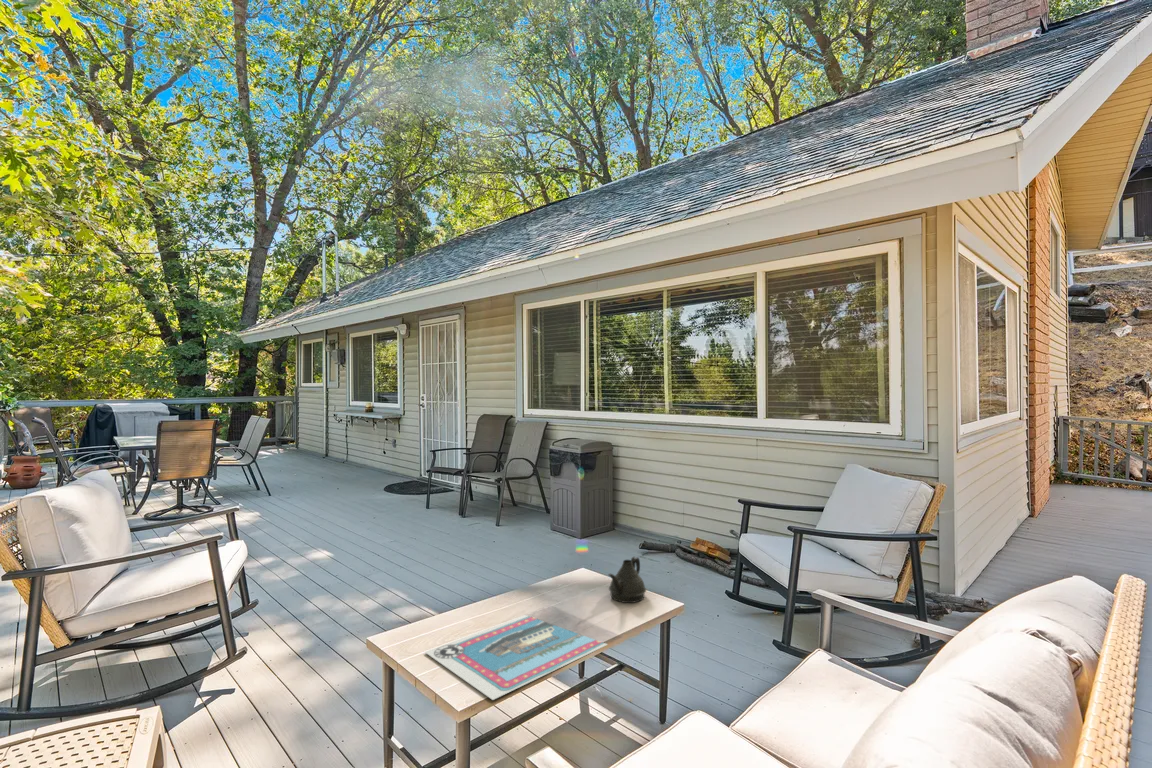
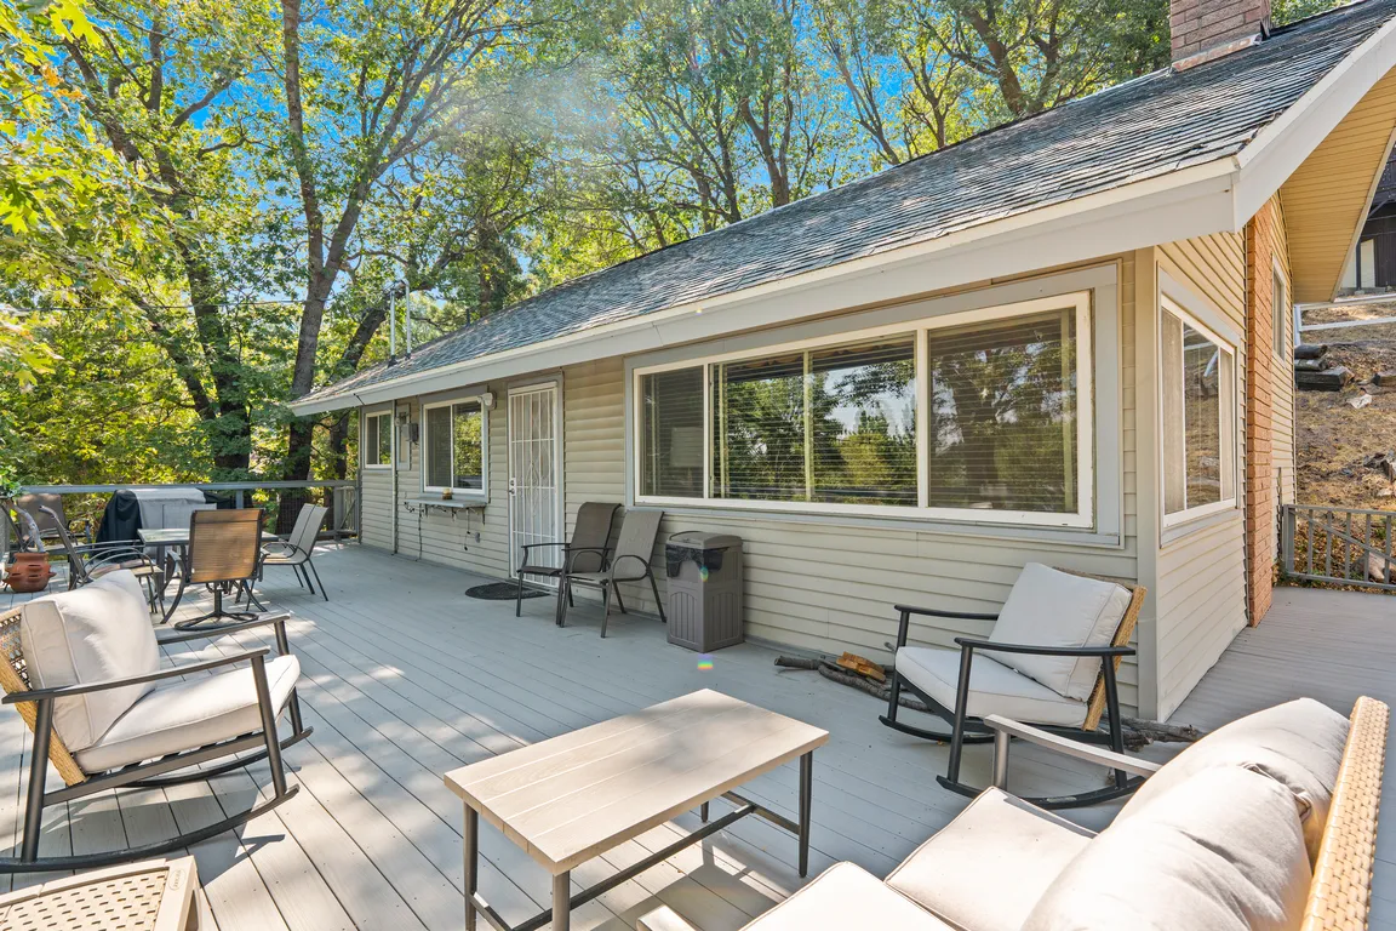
- postcard (526, 644)
- teapot (623, 580)
